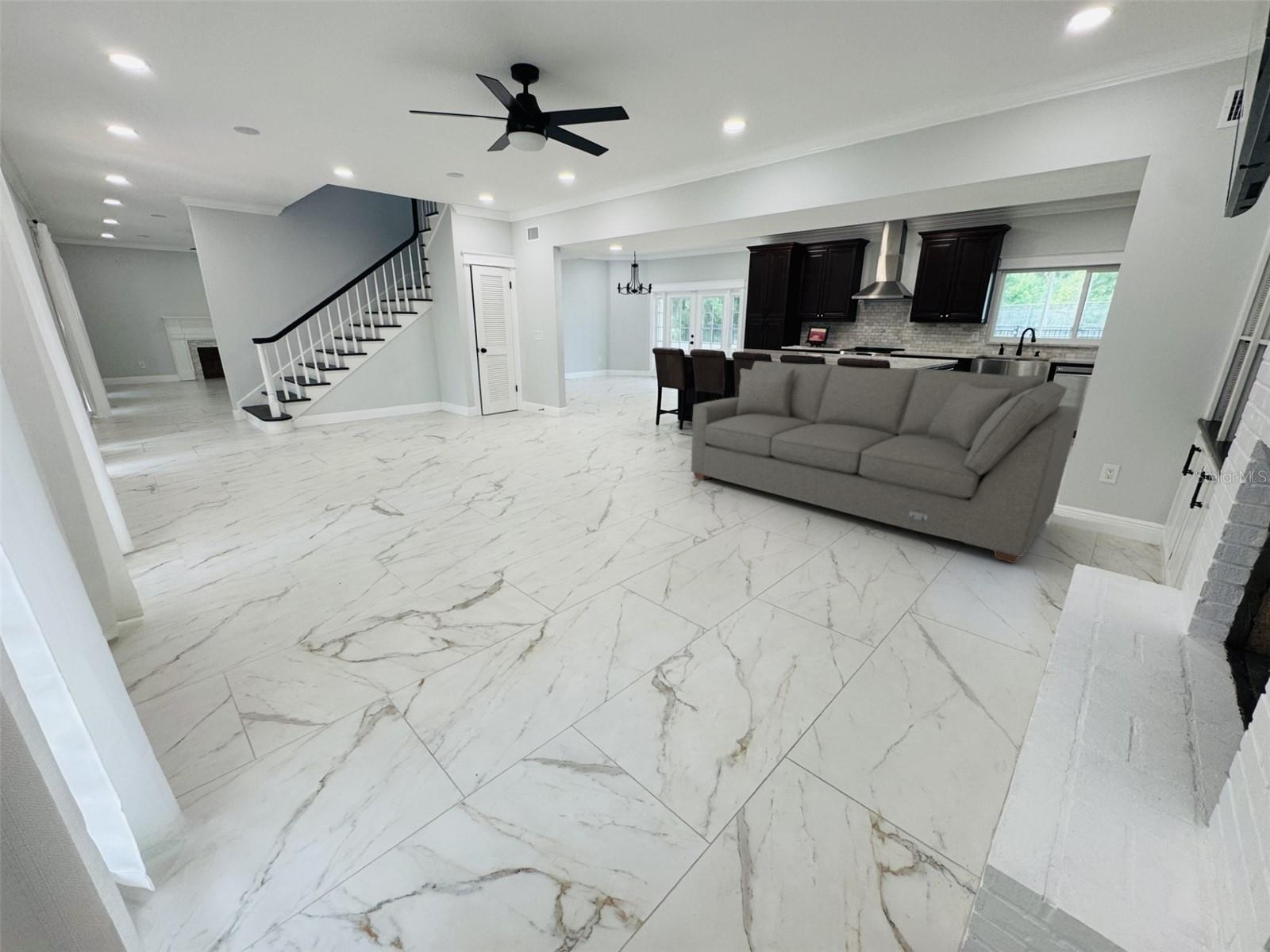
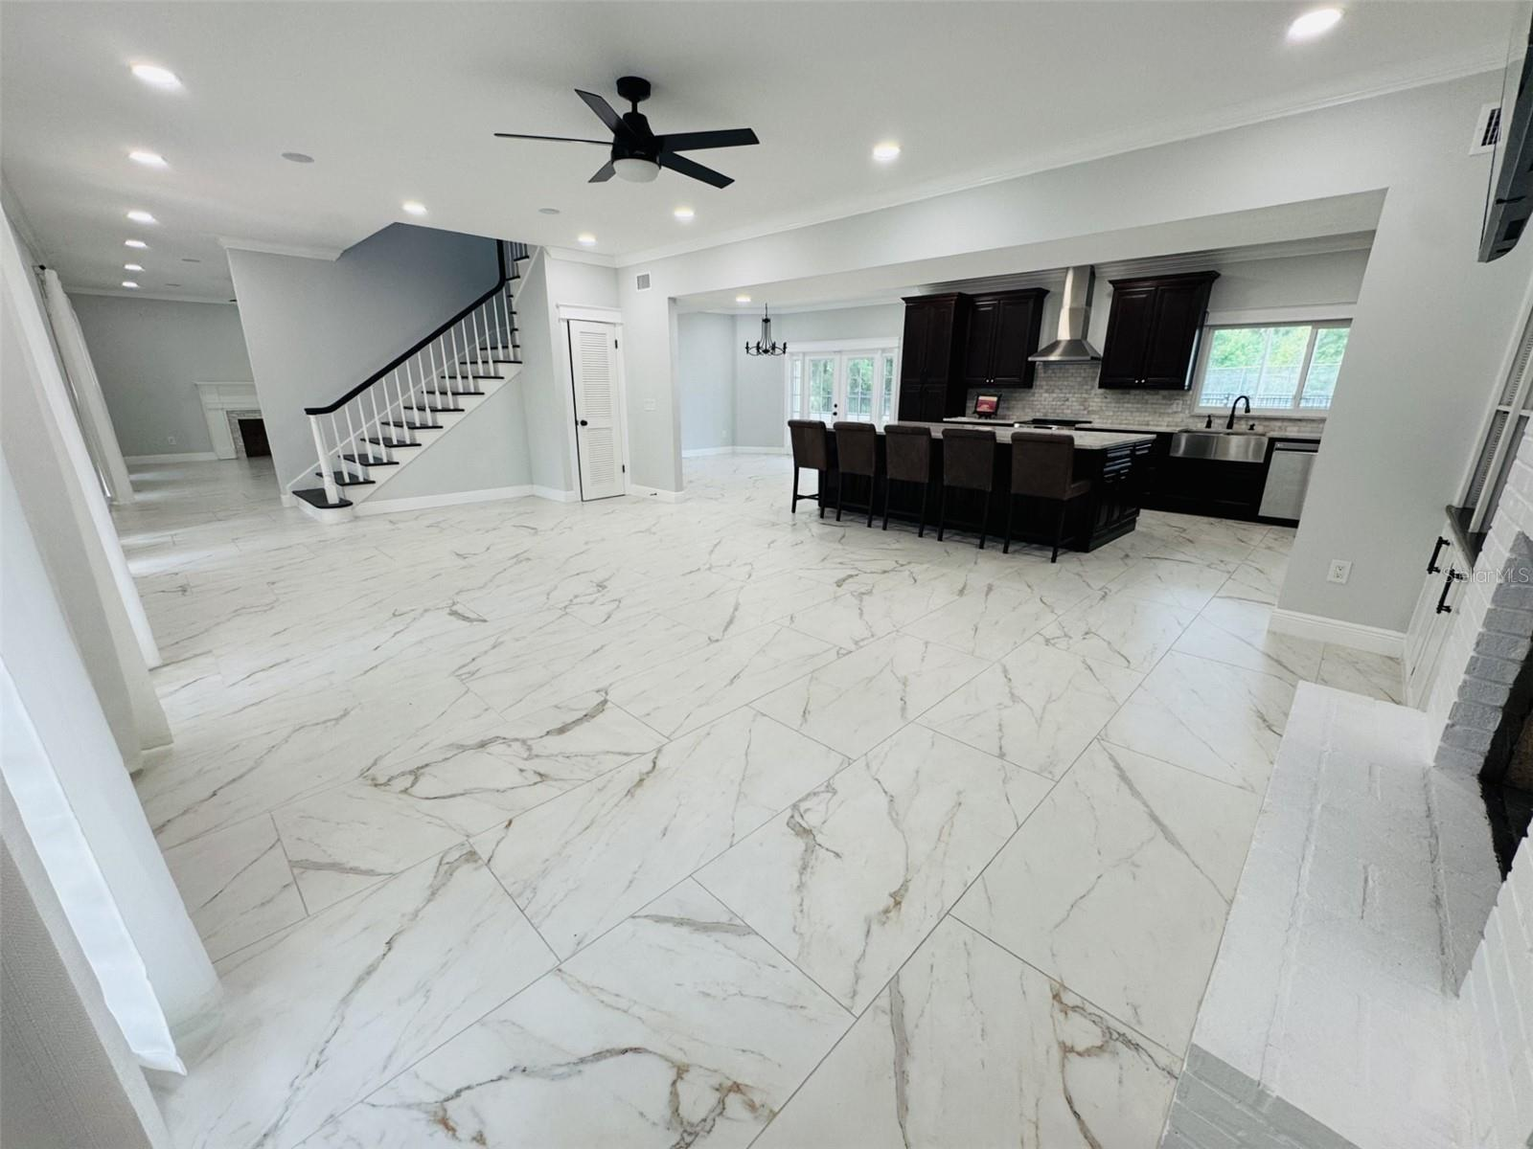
- sofa (854, 436)
